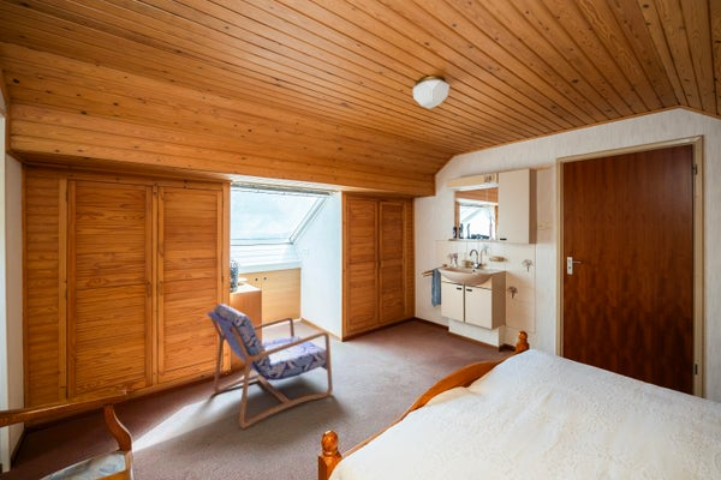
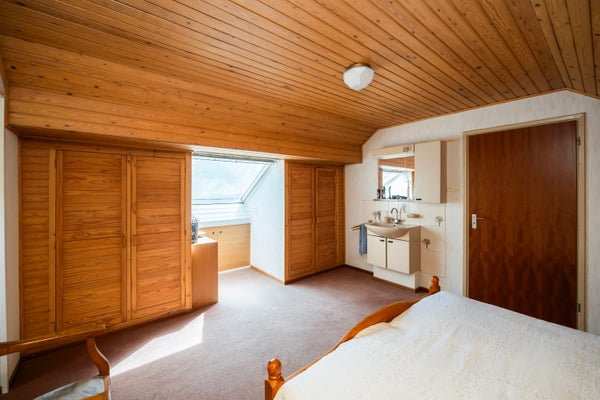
- armchair (270, 348)
